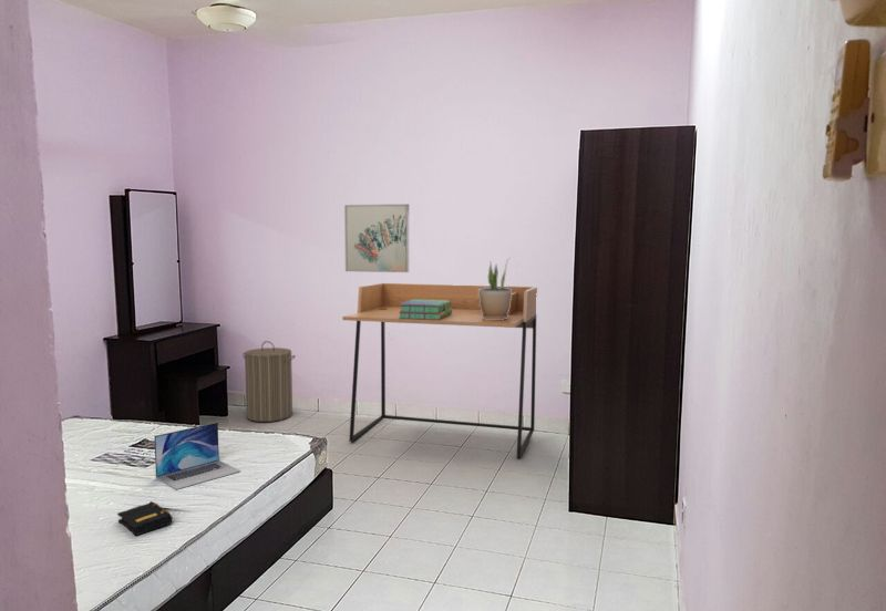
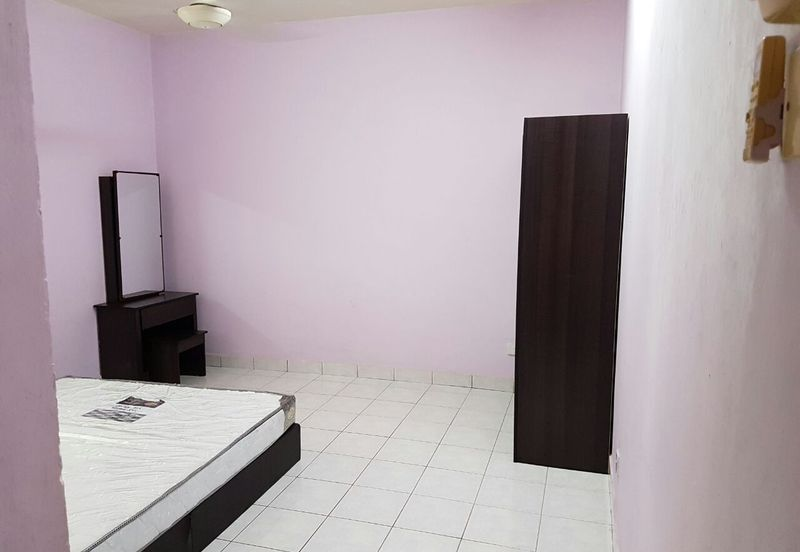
- wall art (377, 238)
- book (144, 516)
- laundry hamper (268, 379)
- stack of books (425, 308)
- laptop (197, 454)
- desk (451, 324)
- potted plant (495, 287)
